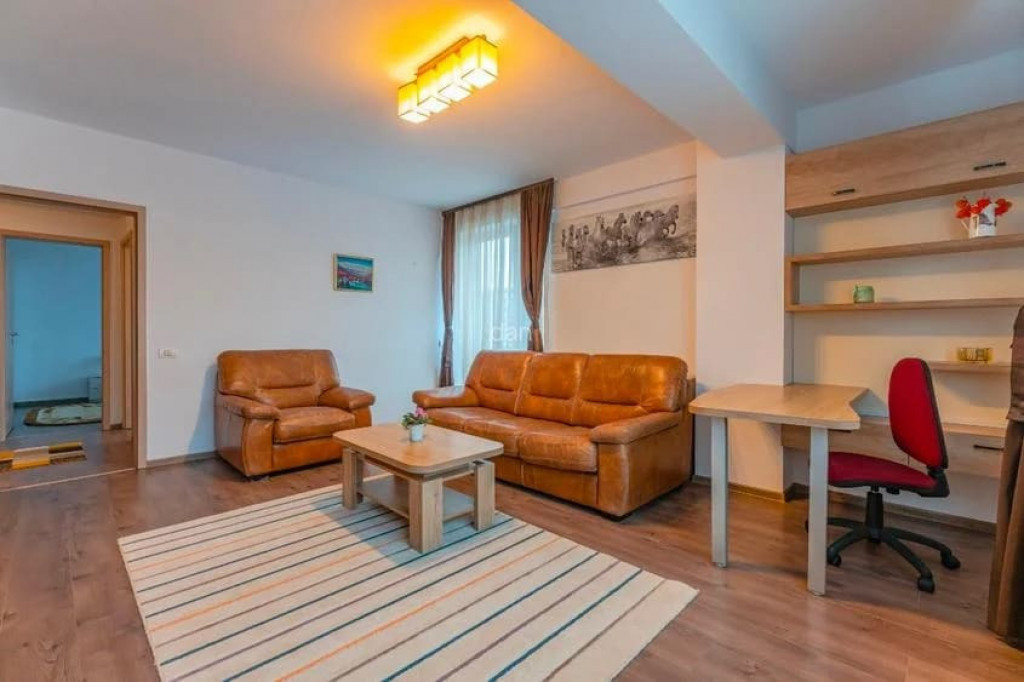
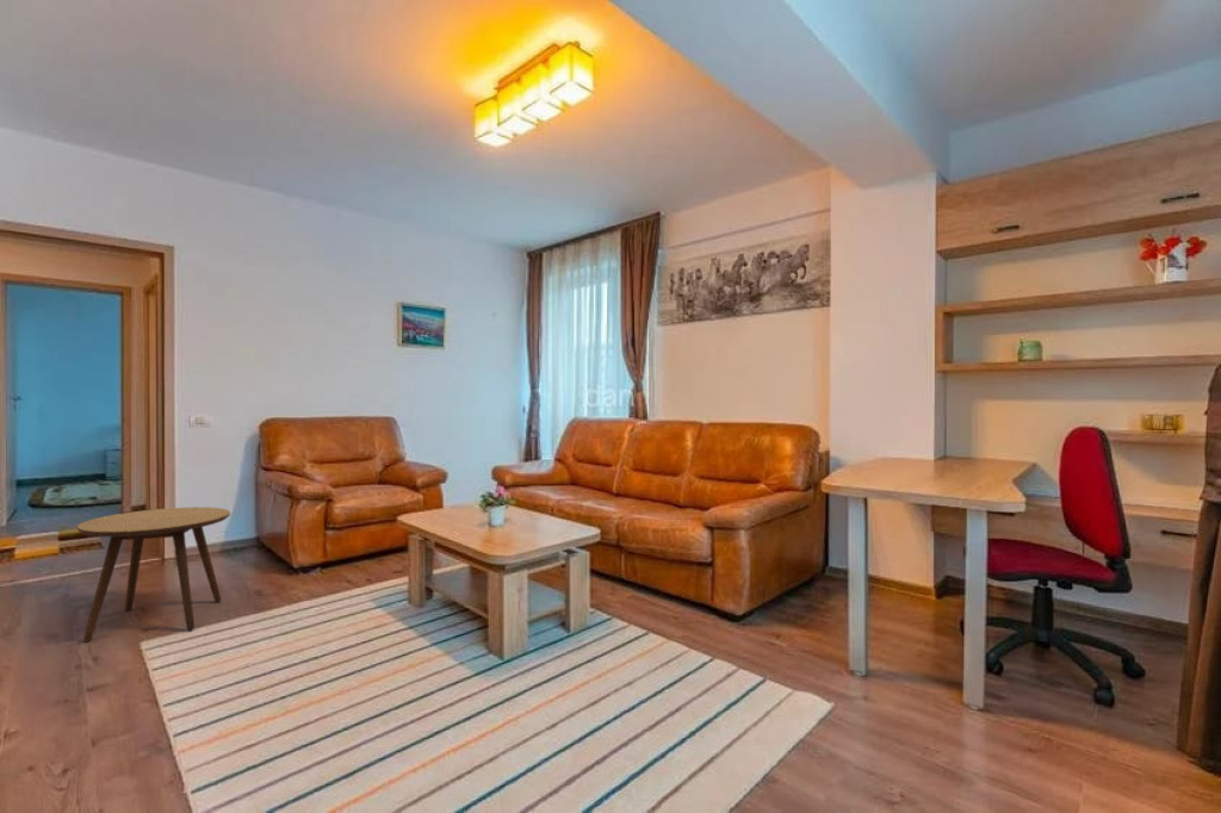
+ side table (176, 563)
